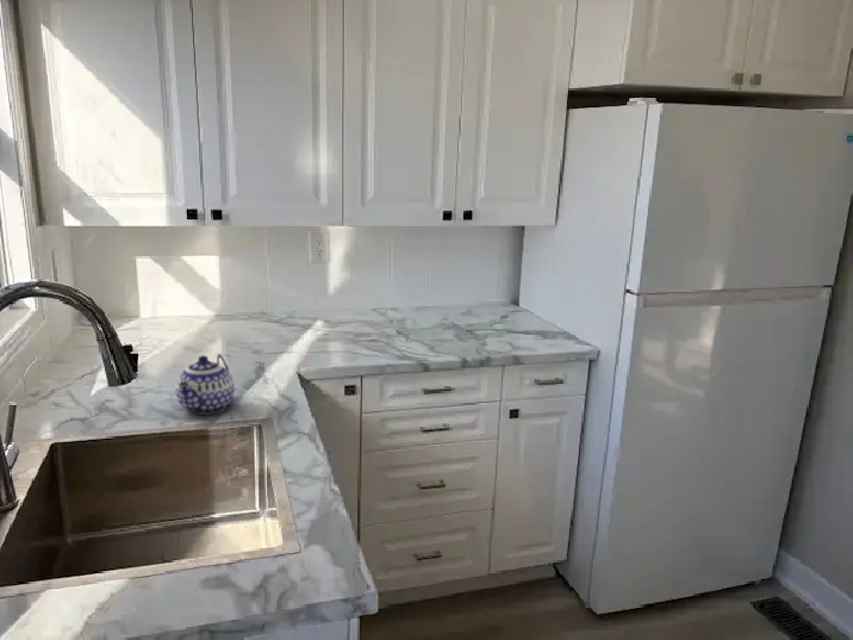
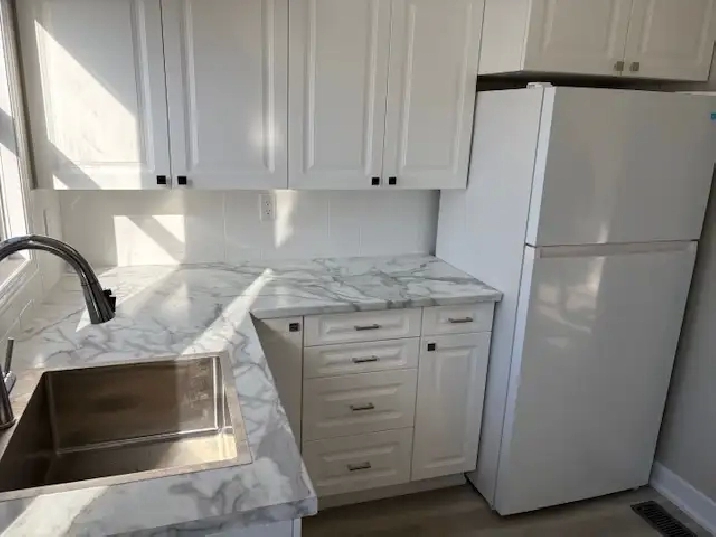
- teapot (205, 381)
